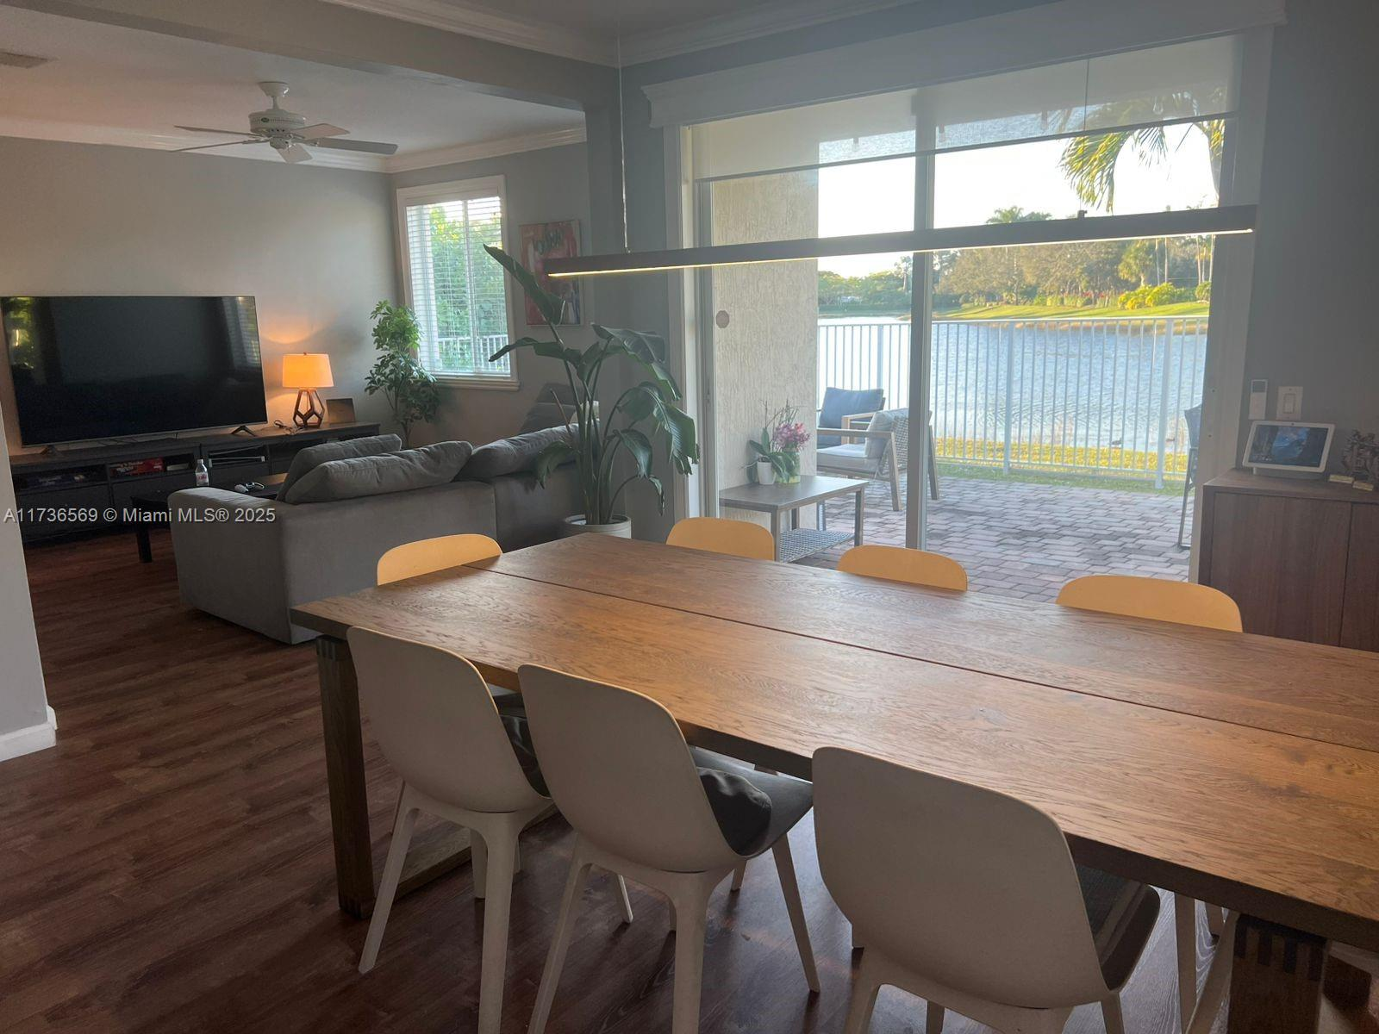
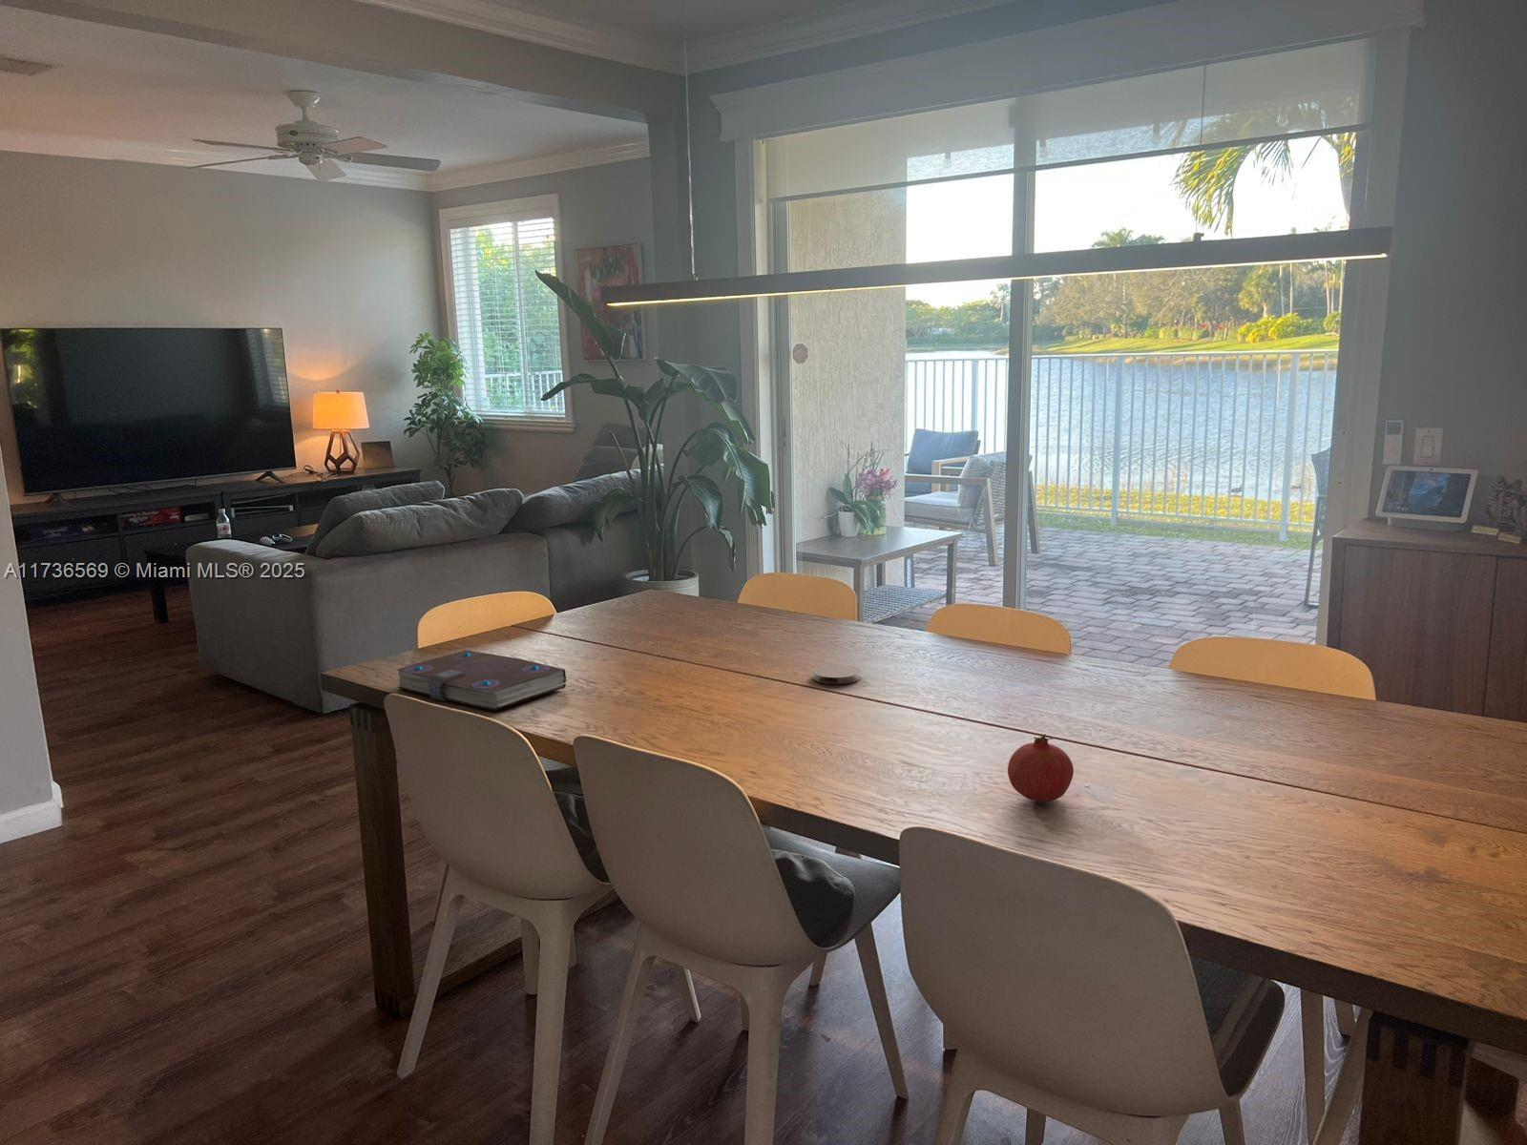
+ coaster (836, 674)
+ book (480, 676)
+ fruit (1040, 766)
